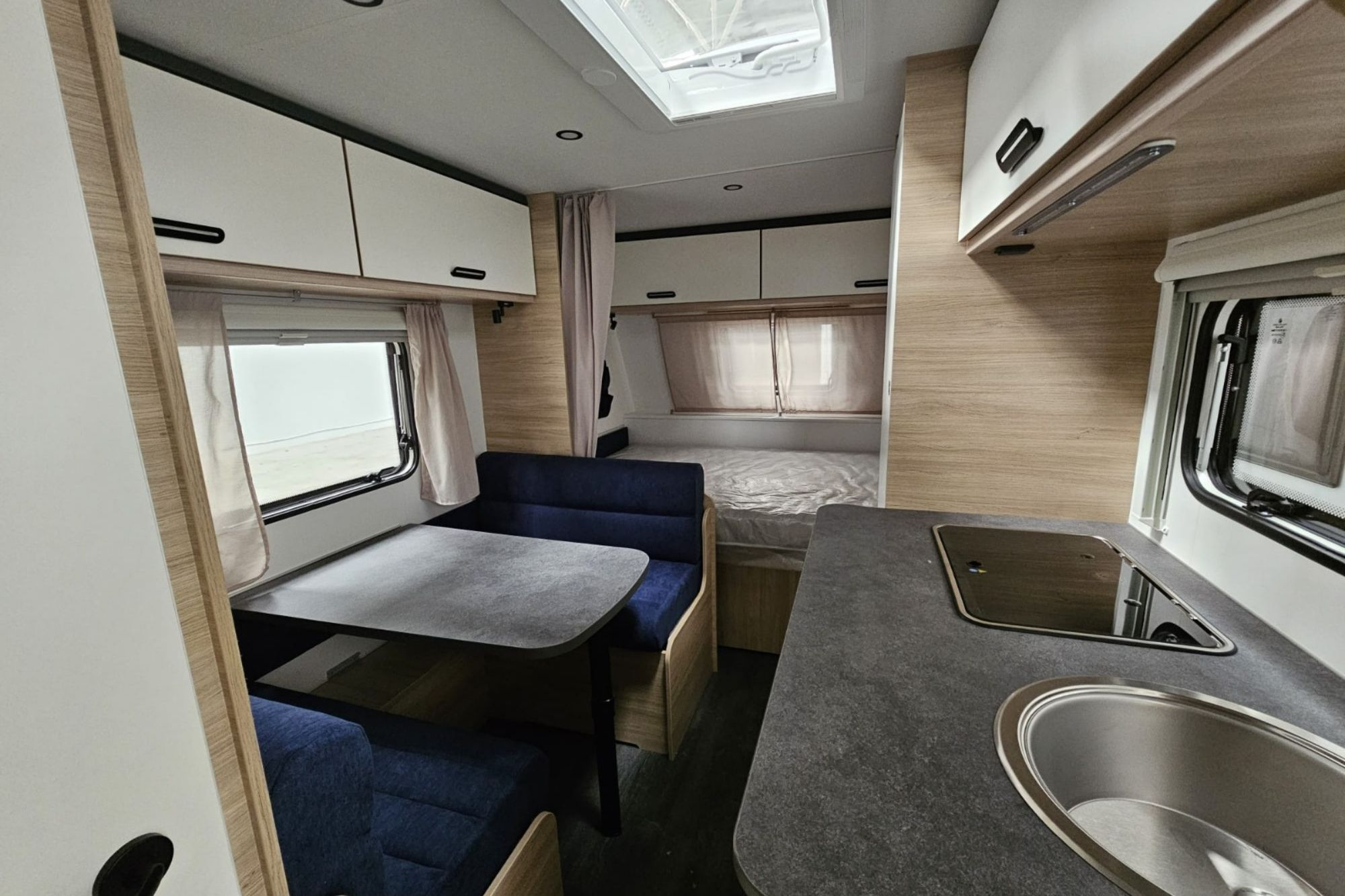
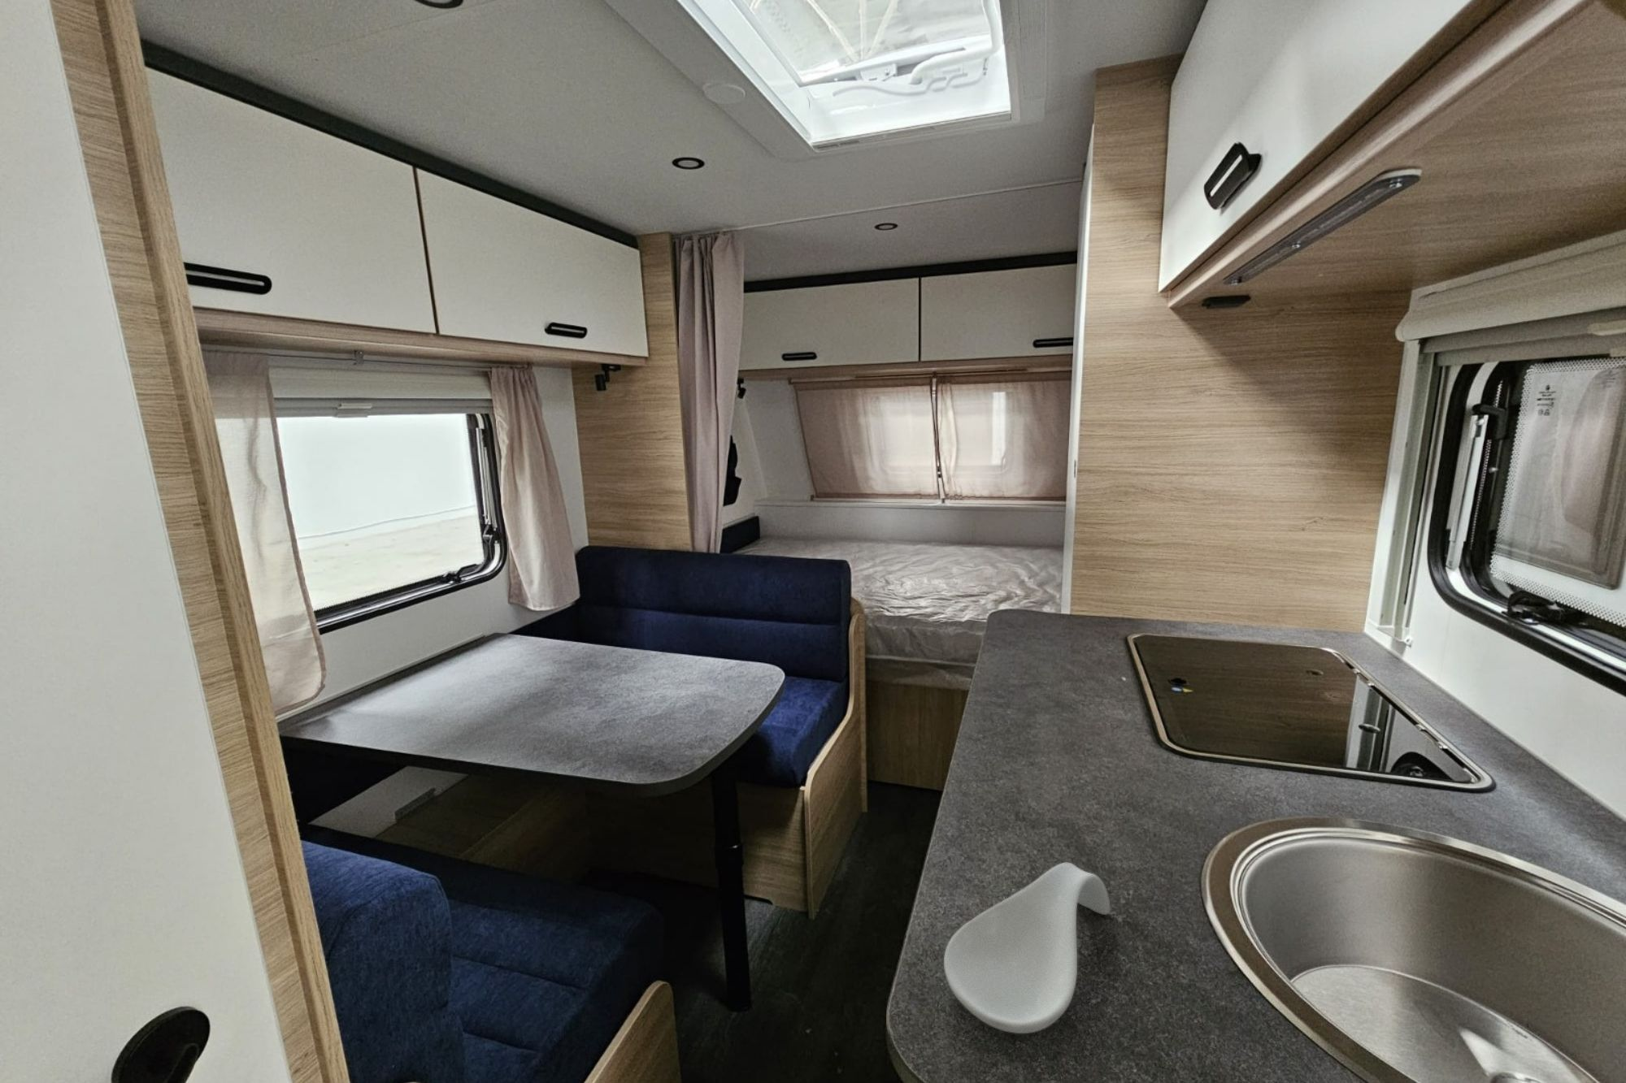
+ spoon rest (1037, 933)
